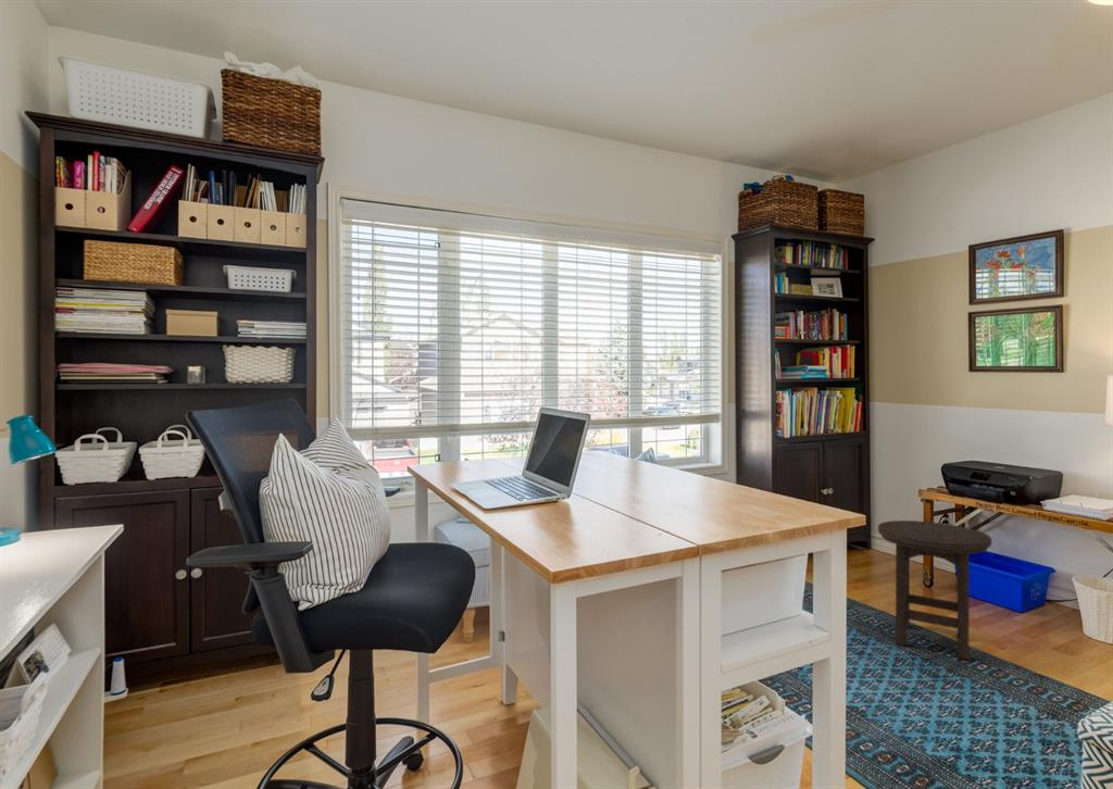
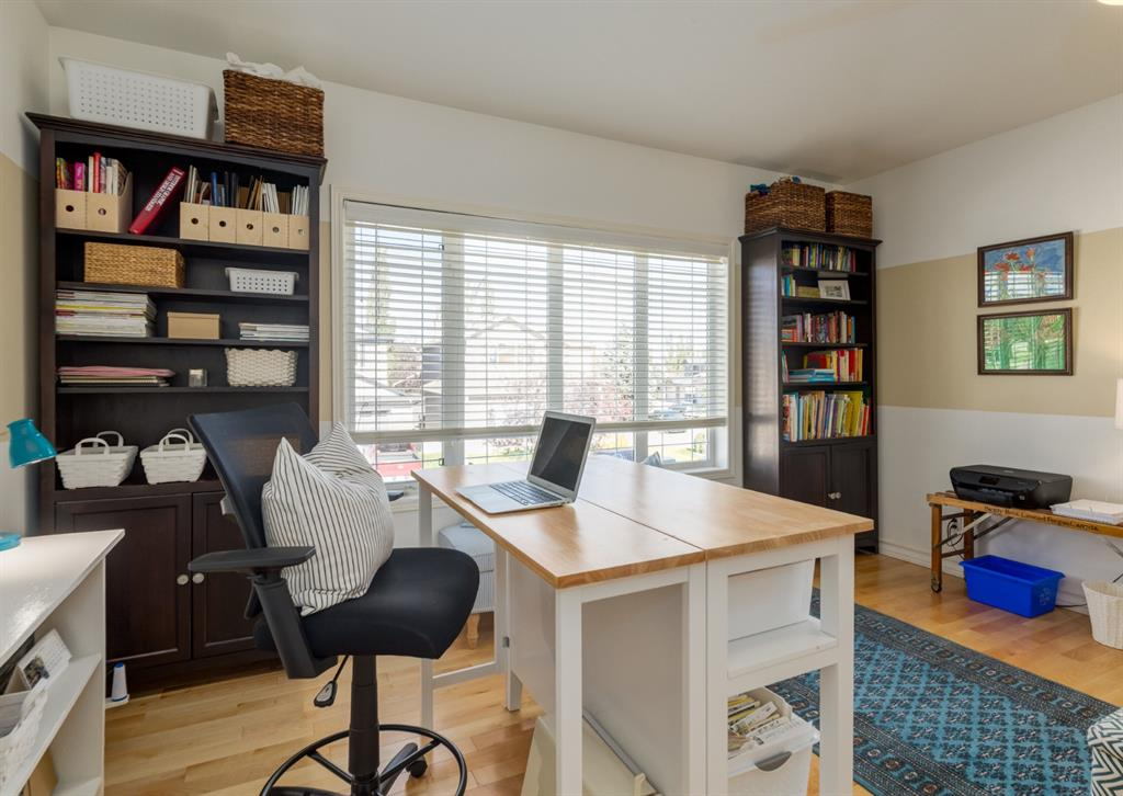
- stool (927, 597)
